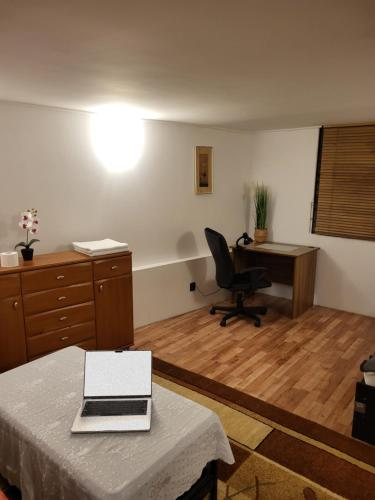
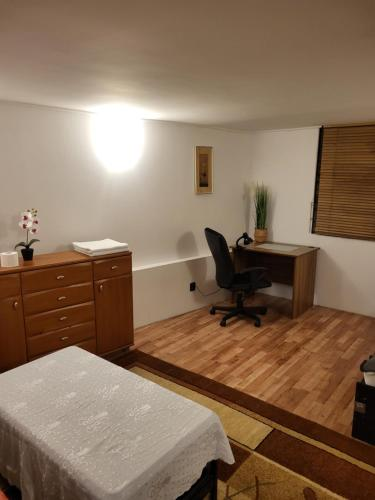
- laptop (115, 388)
